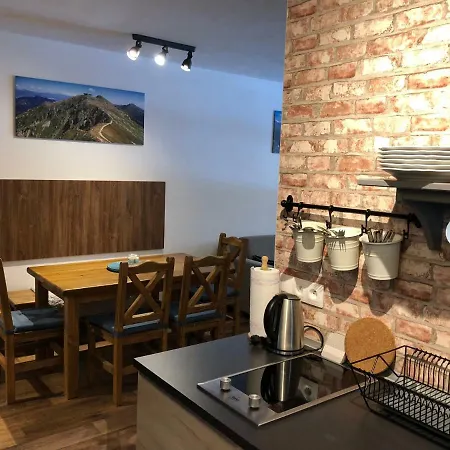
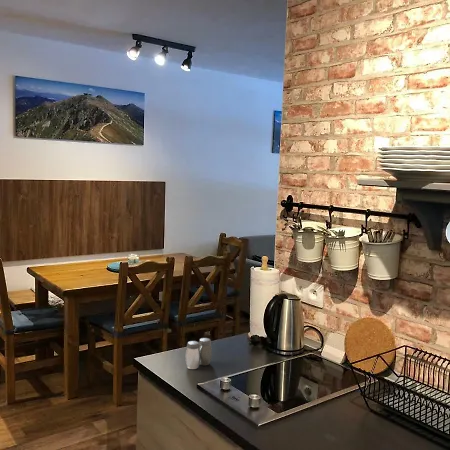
+ salt and pepper shaker (198, 352)
